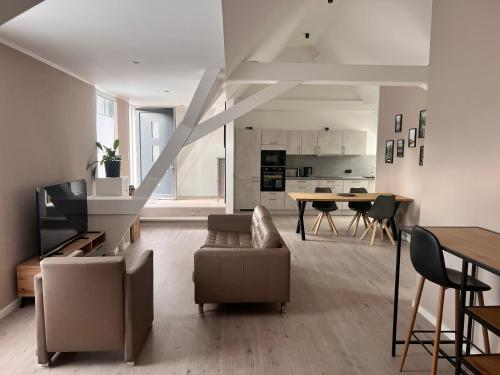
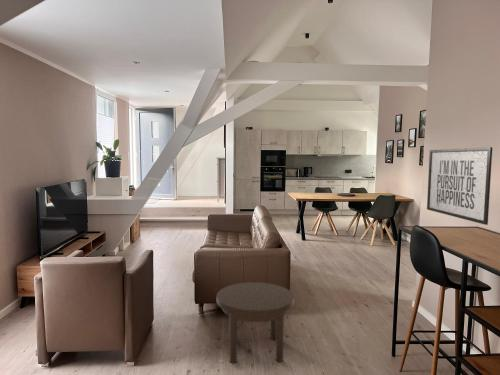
+ side table (254, 321)
+ mirror (455, 182)
